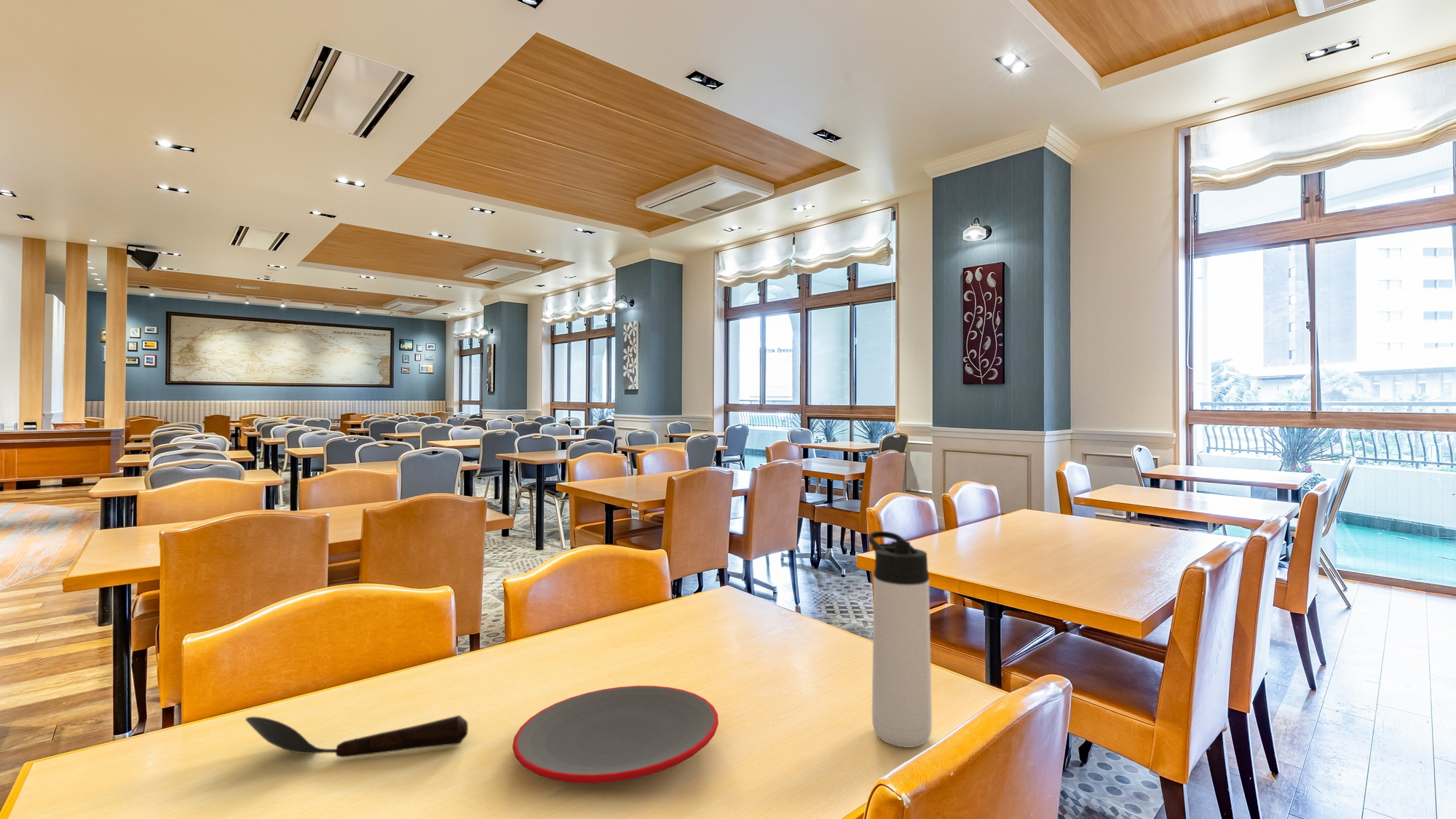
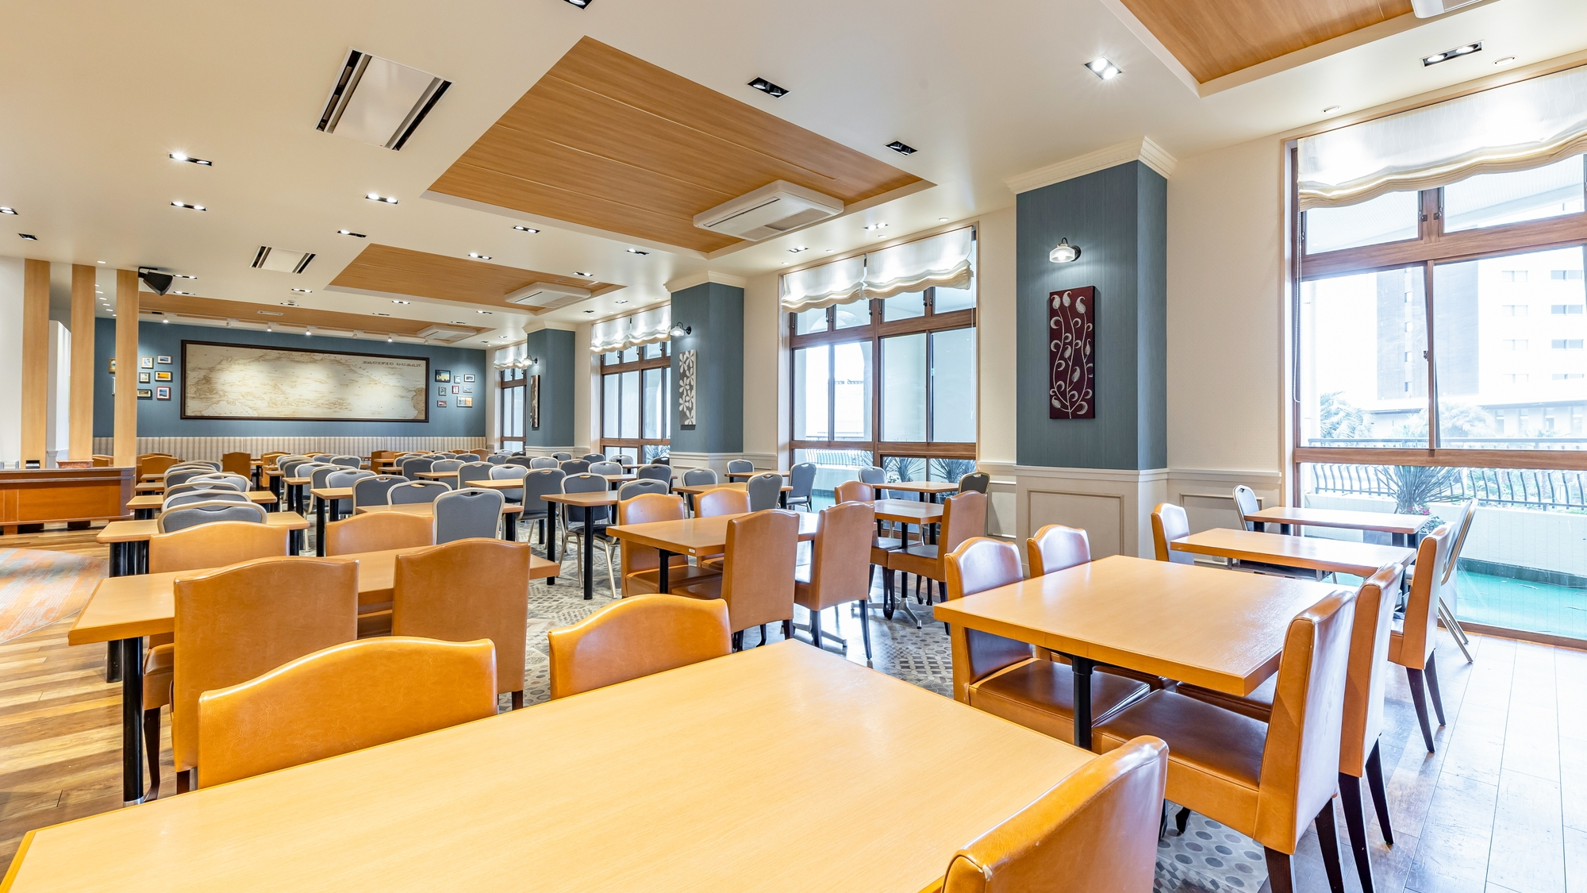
- spoon (363, 737)
- plate (618, 731)
- thermos bottle (895, 633)
